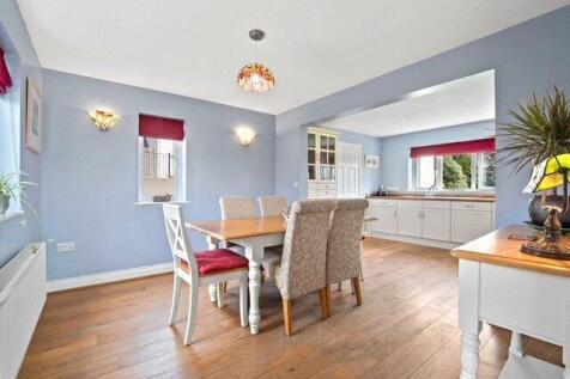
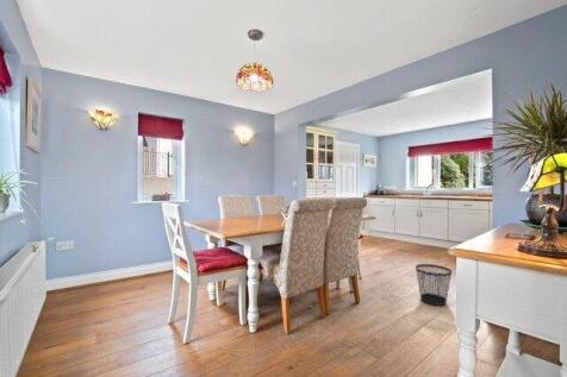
+ wastebasket (432, 284)
